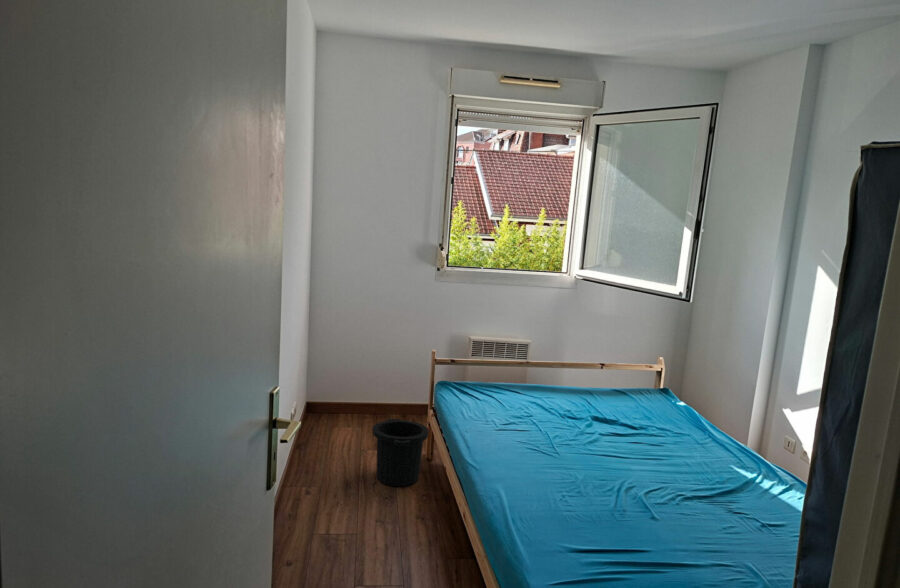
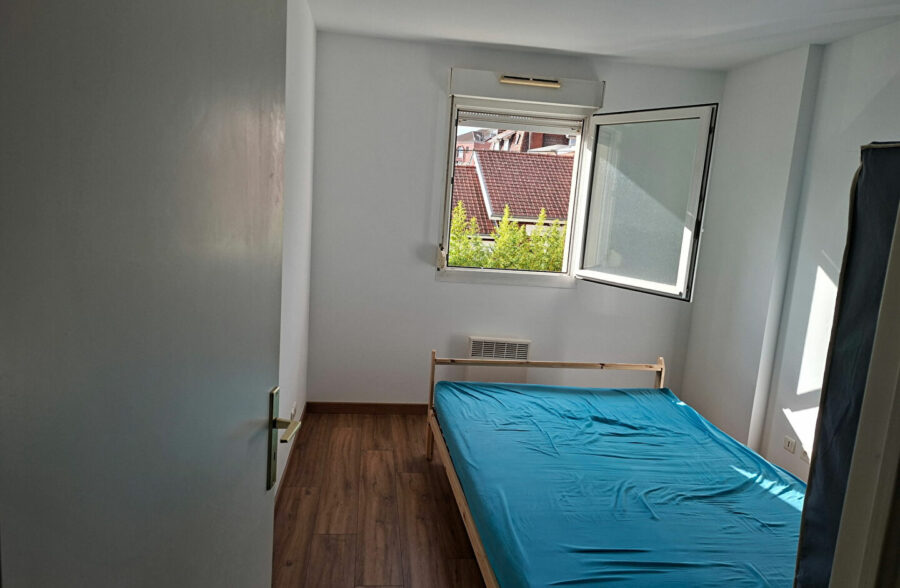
- trash can (399, 453)
